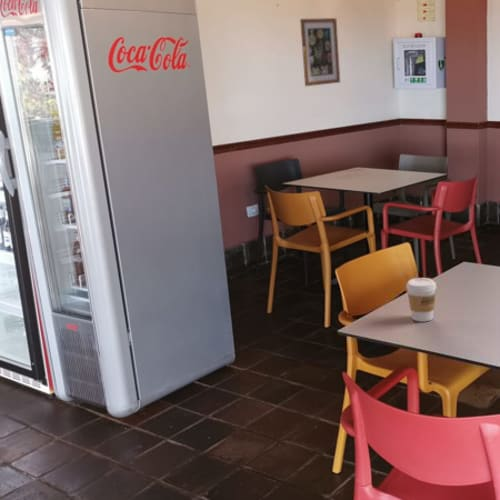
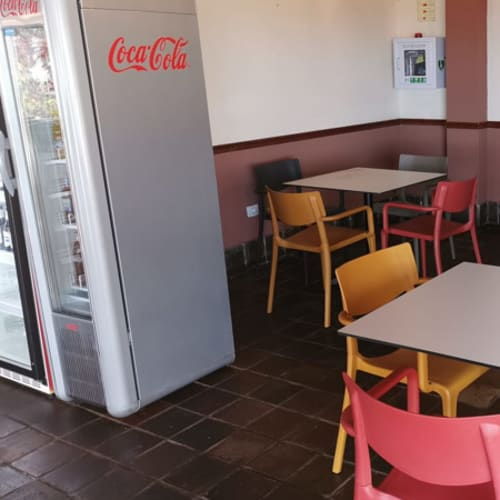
- wall art (320, 51)
- coffee cup (421, 299)
